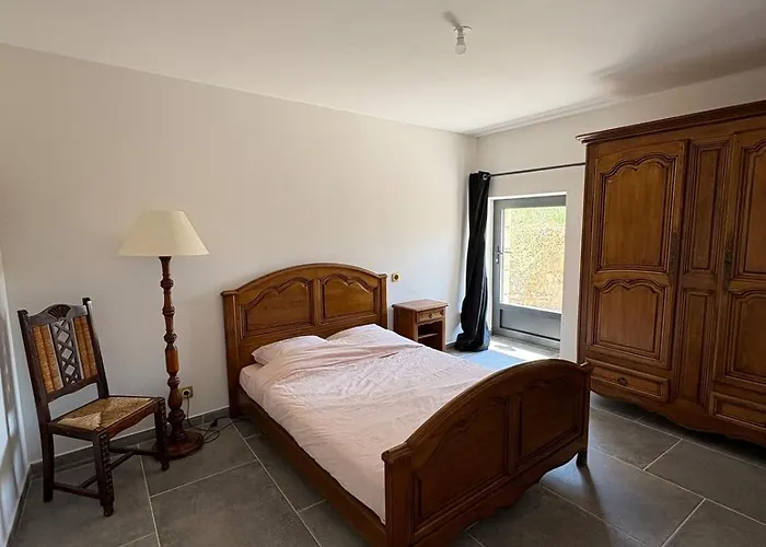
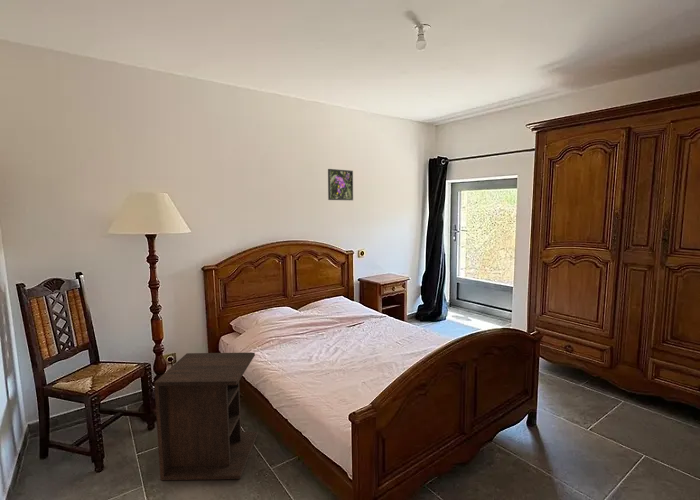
+ nightstand (211, 411)
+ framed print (340, 185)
